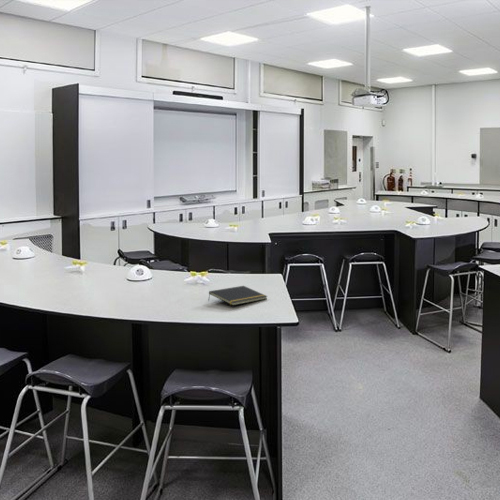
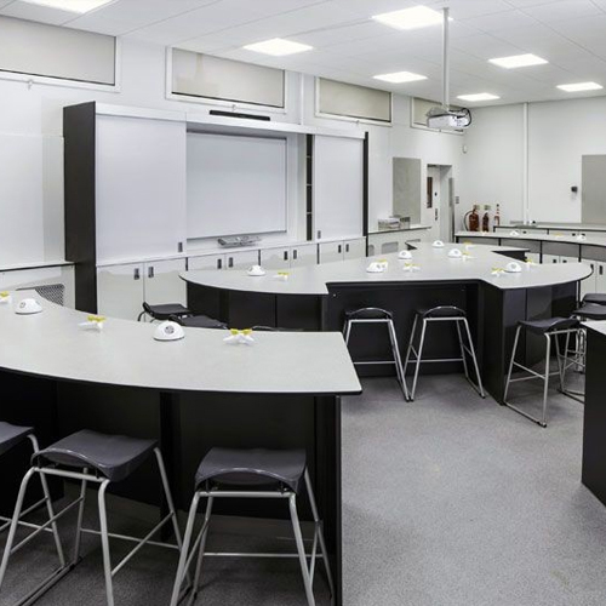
- notepad (238, 295)
